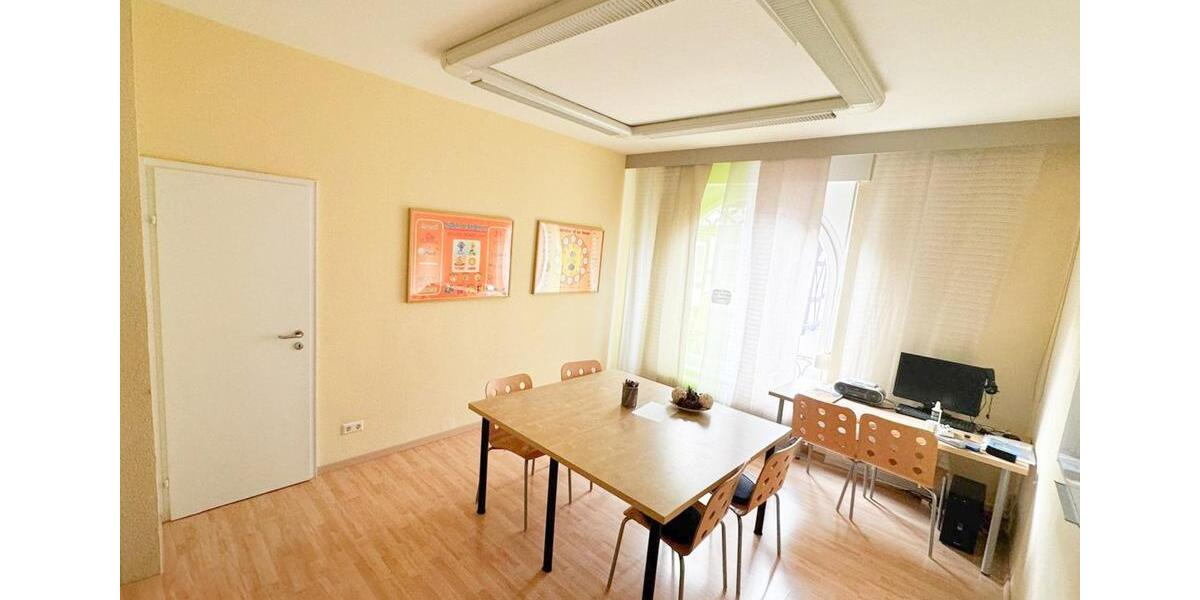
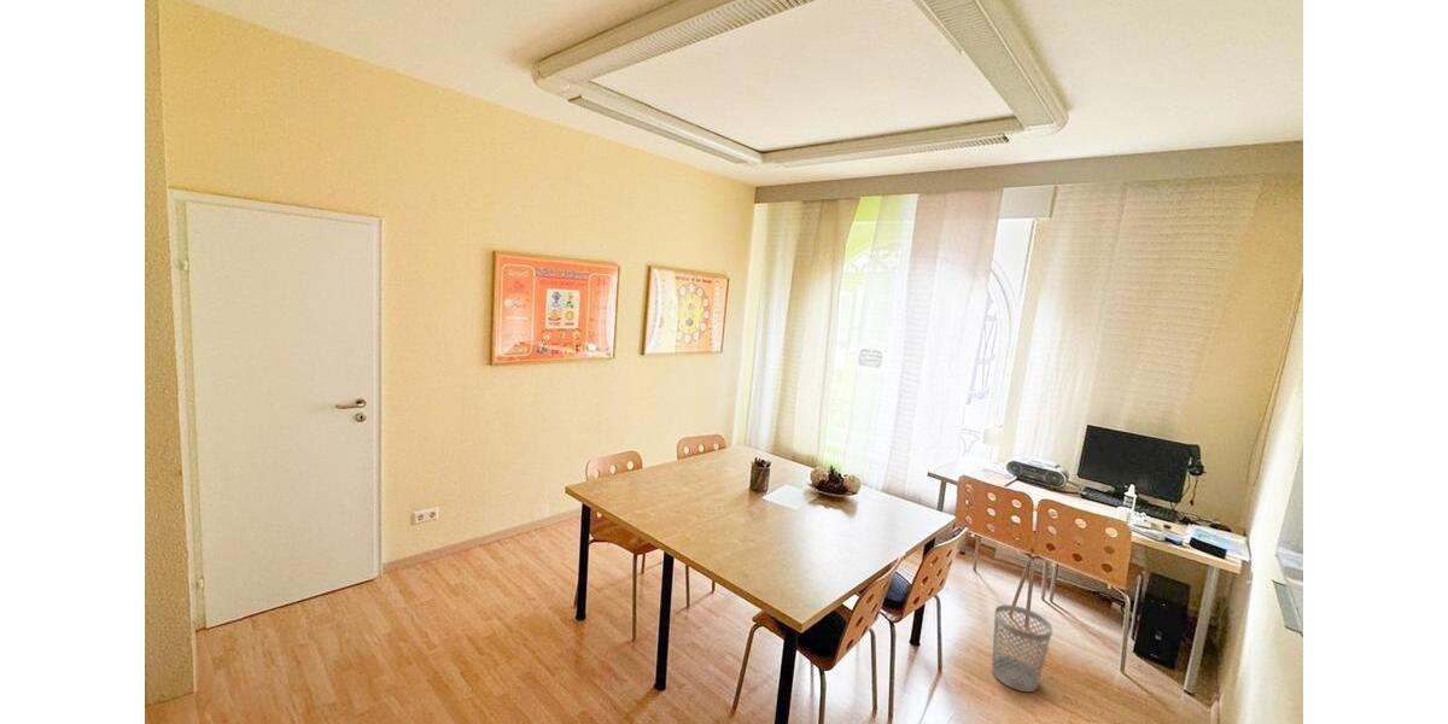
+ wastebasket (1018, 648)
